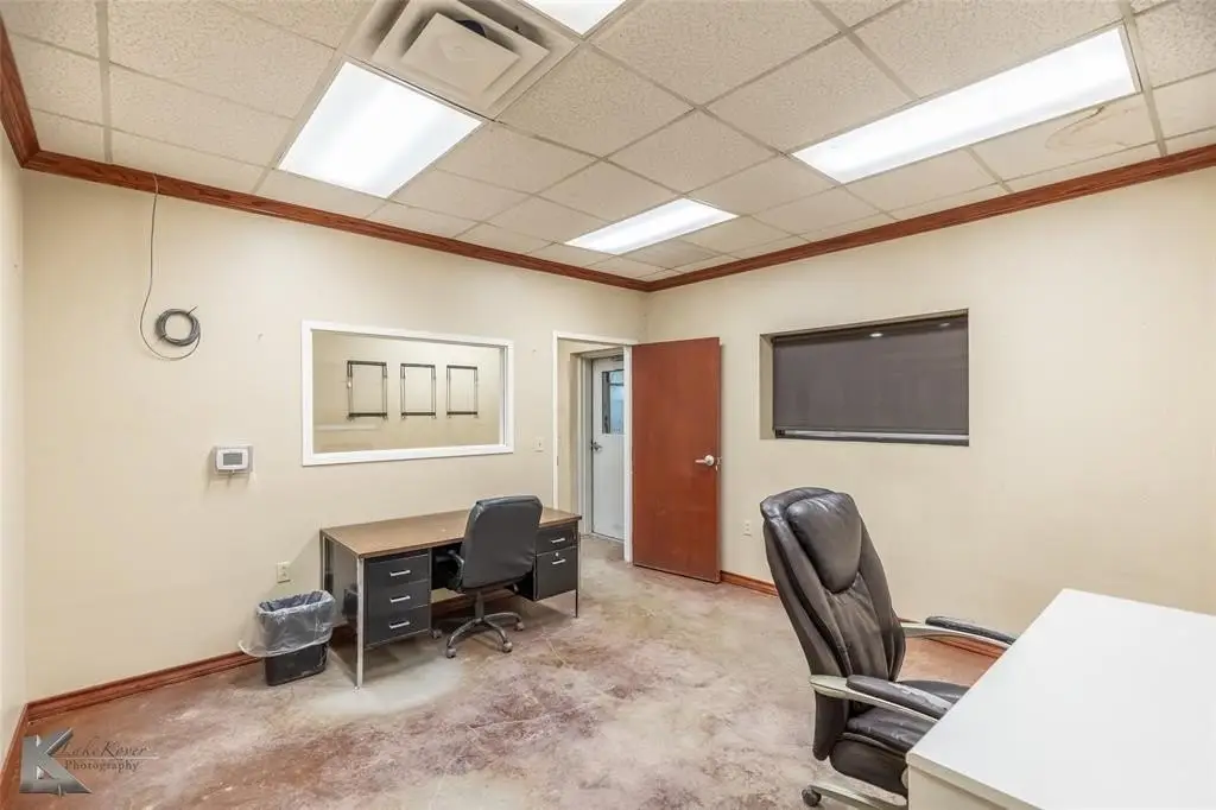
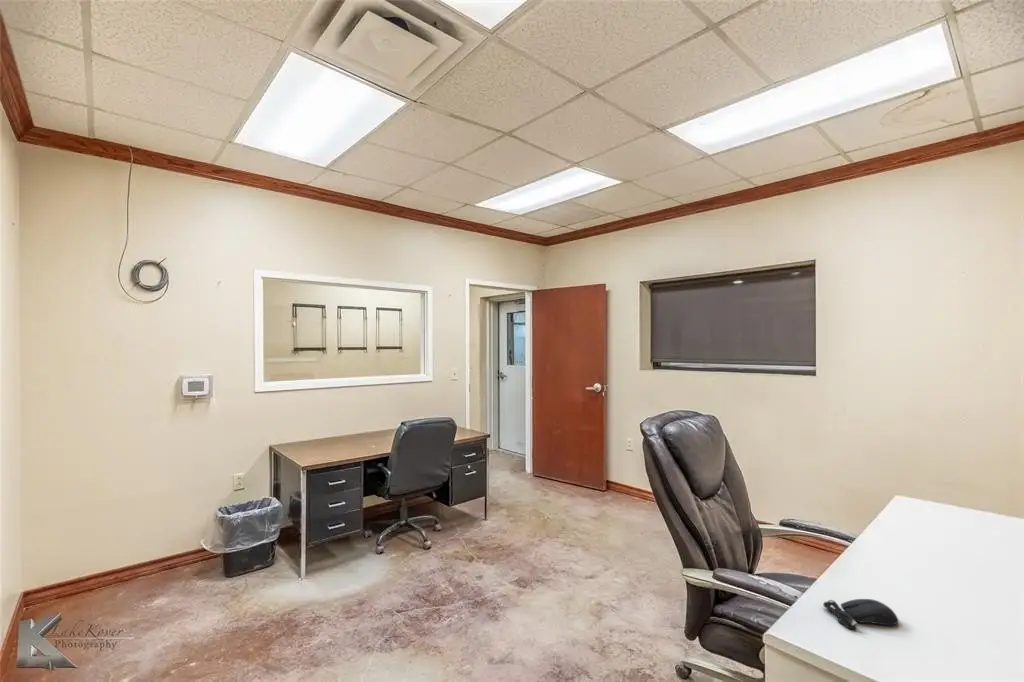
+ computer mouse (864, 610)
